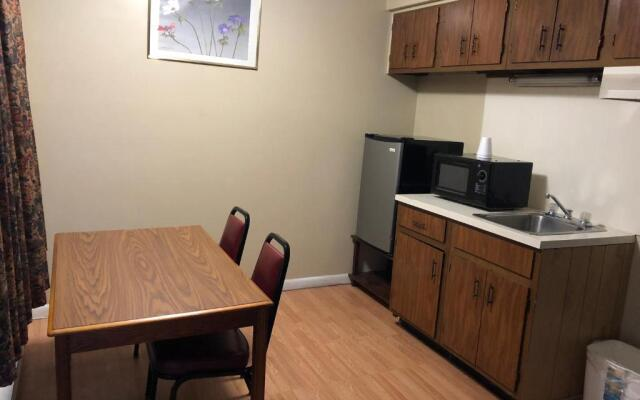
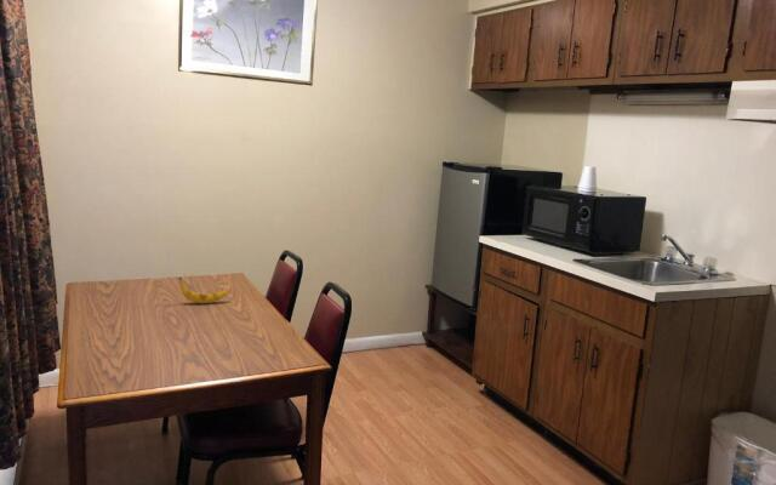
+ banana (201, 293)
